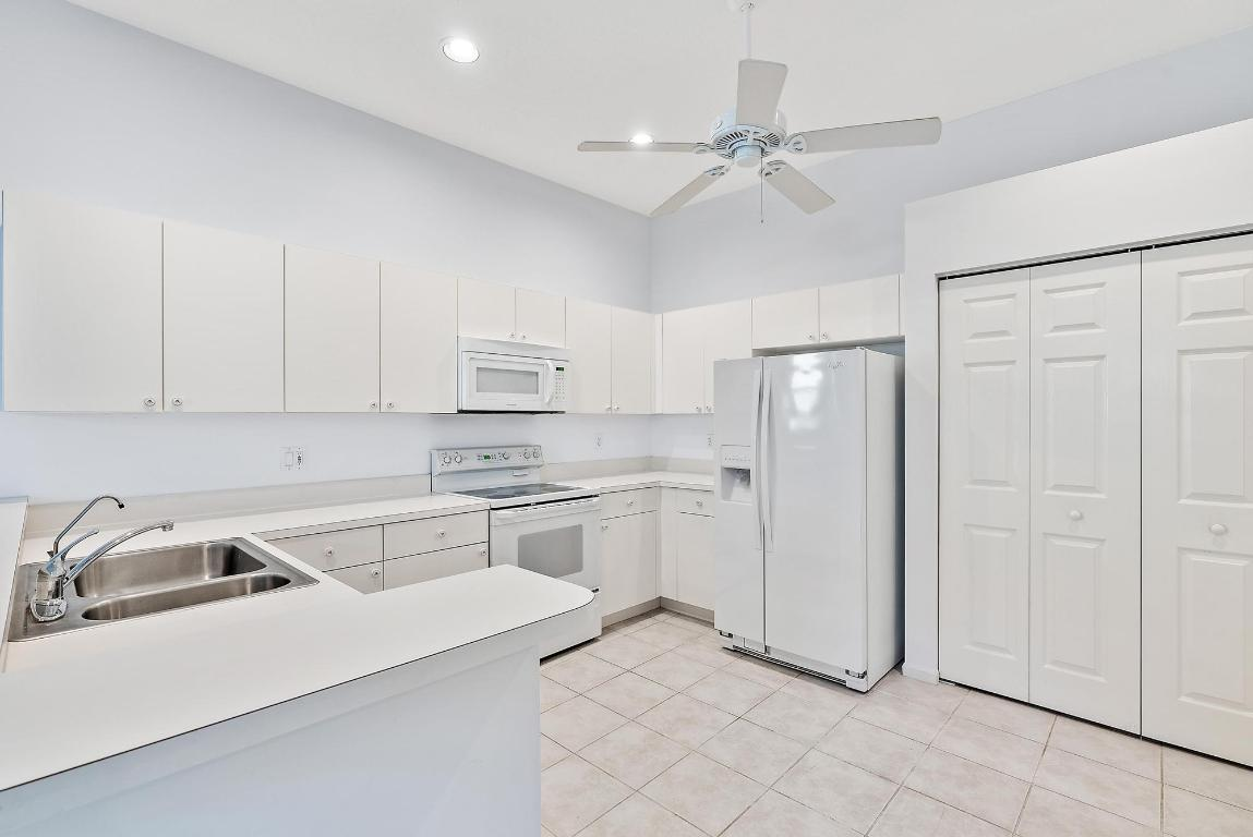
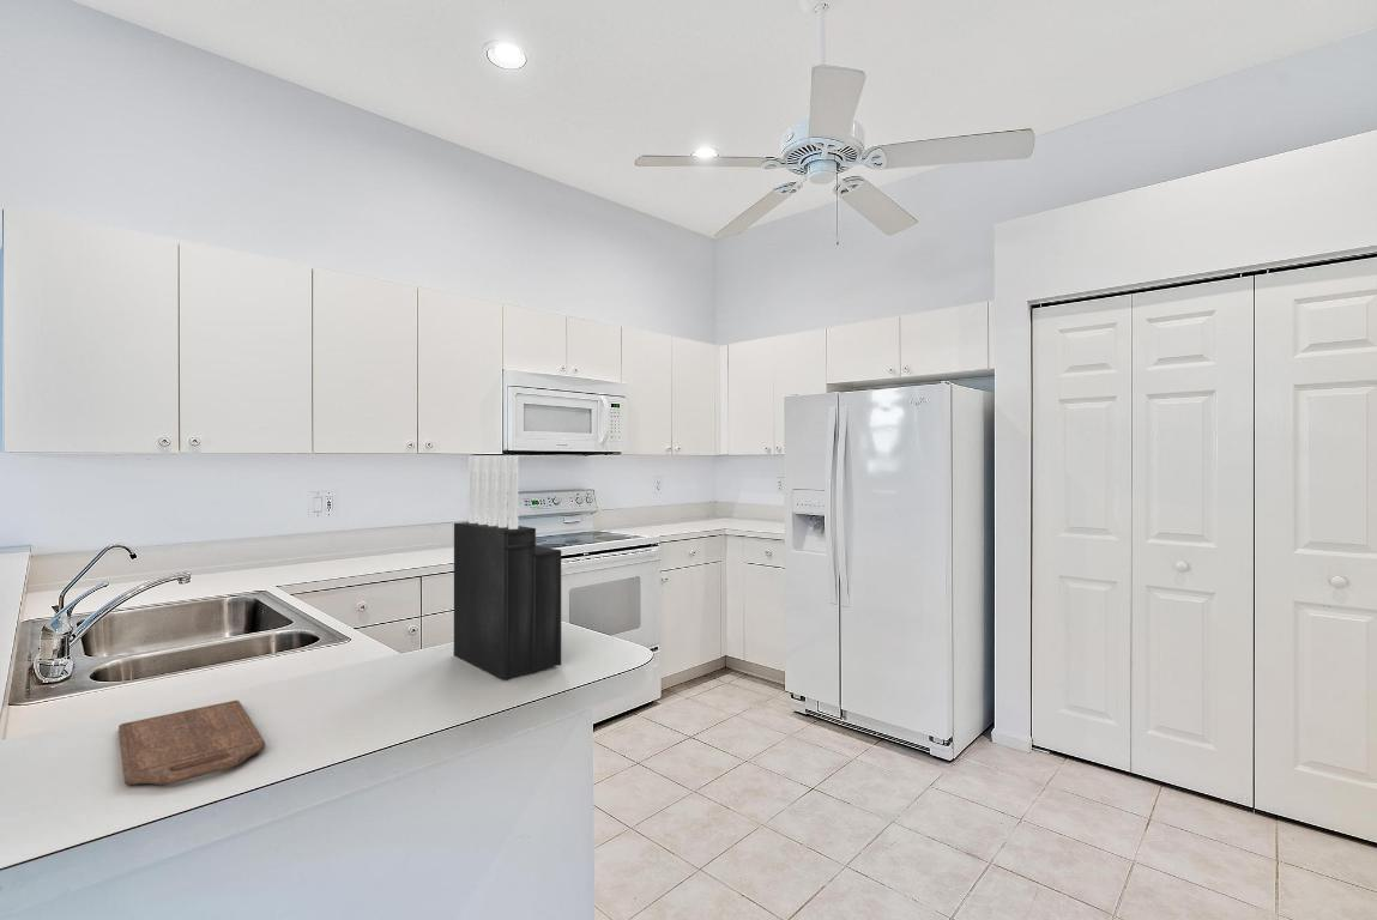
+ knife block (512, 557)
+ cutting board (191, 740)
